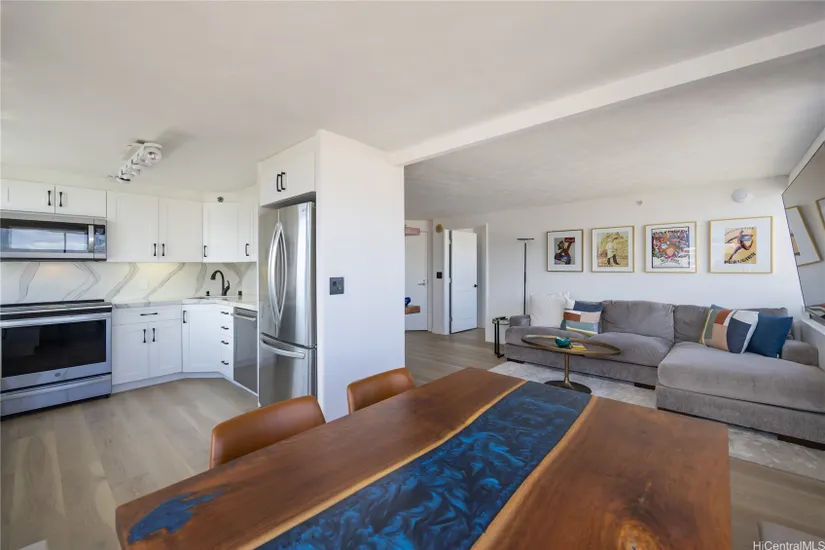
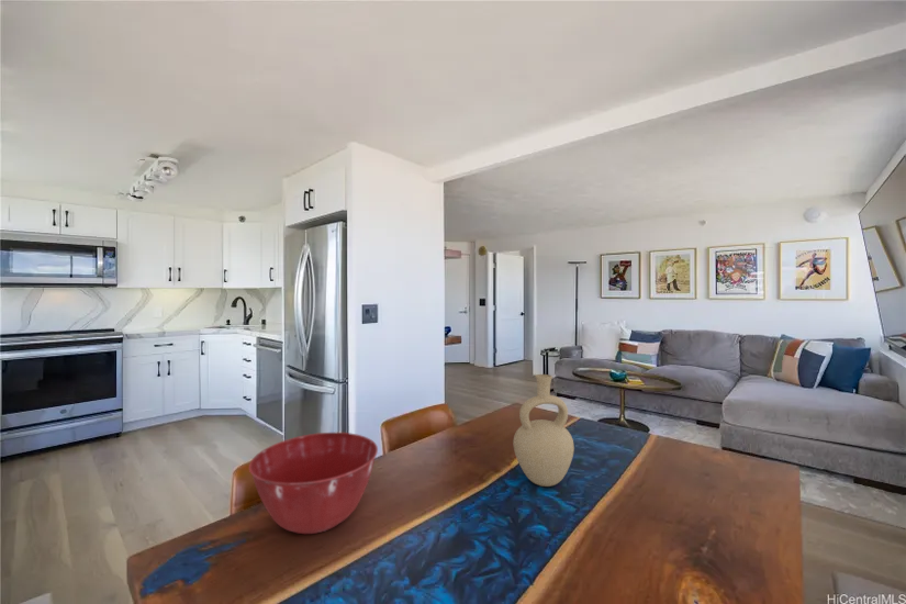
+ mixing bowl (316, 484)
+ vase (543, 428)
